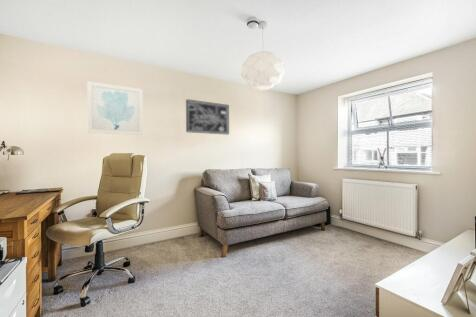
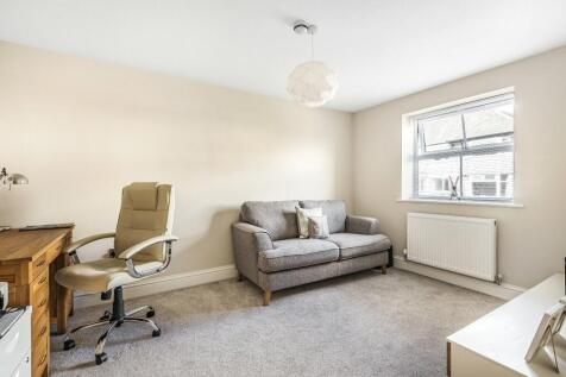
- wall art (208, 117)
- wall art (116, 109)
